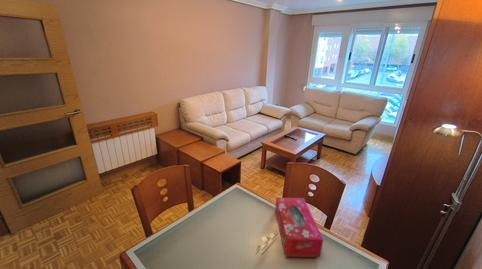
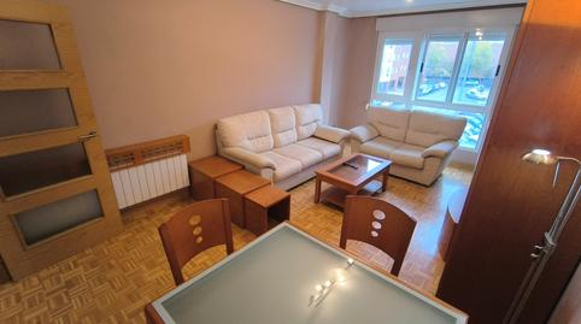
- tissue box (295, 224)
